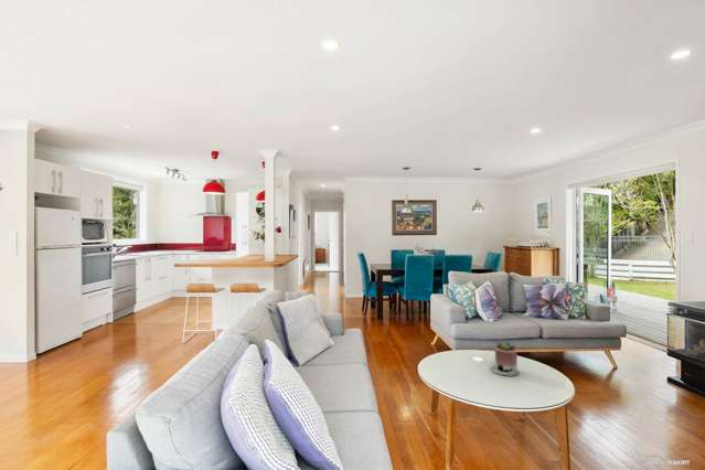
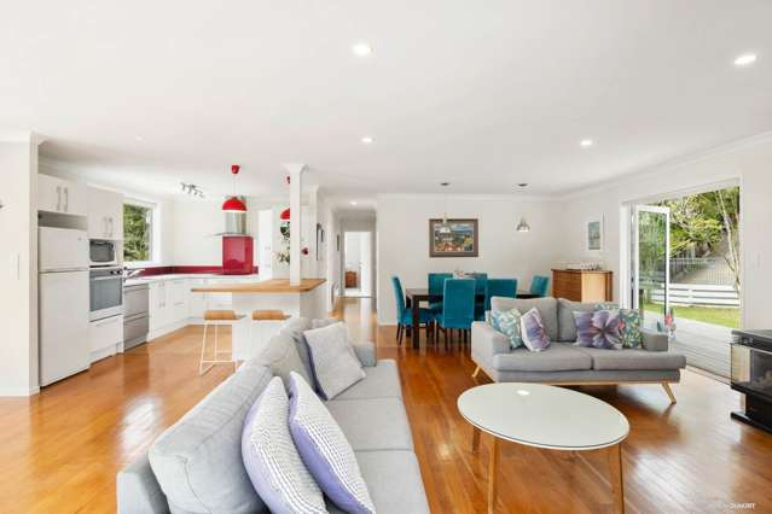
- succulent planter (504, 355)
